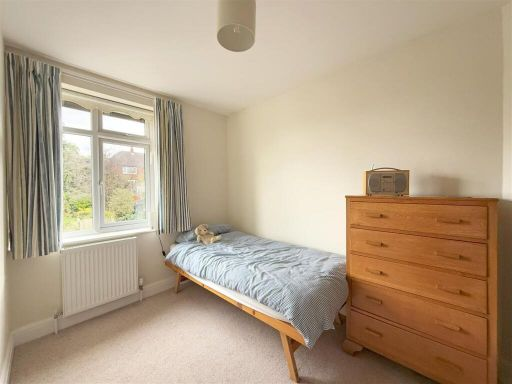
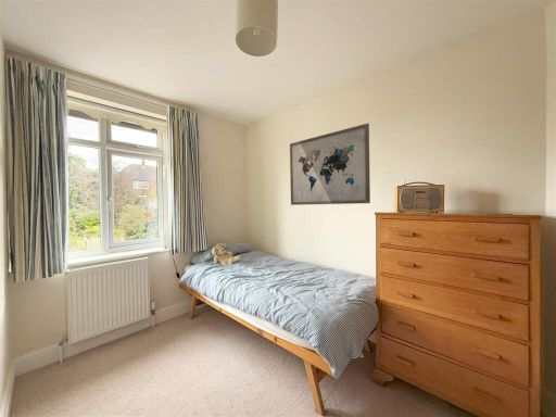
+ wall art (325, 169)
